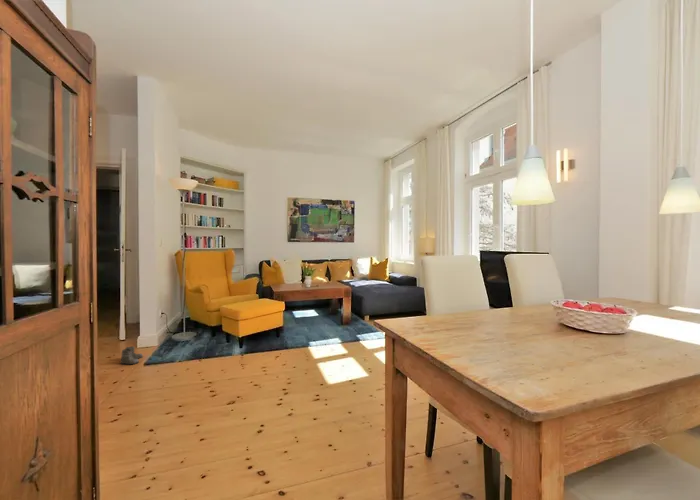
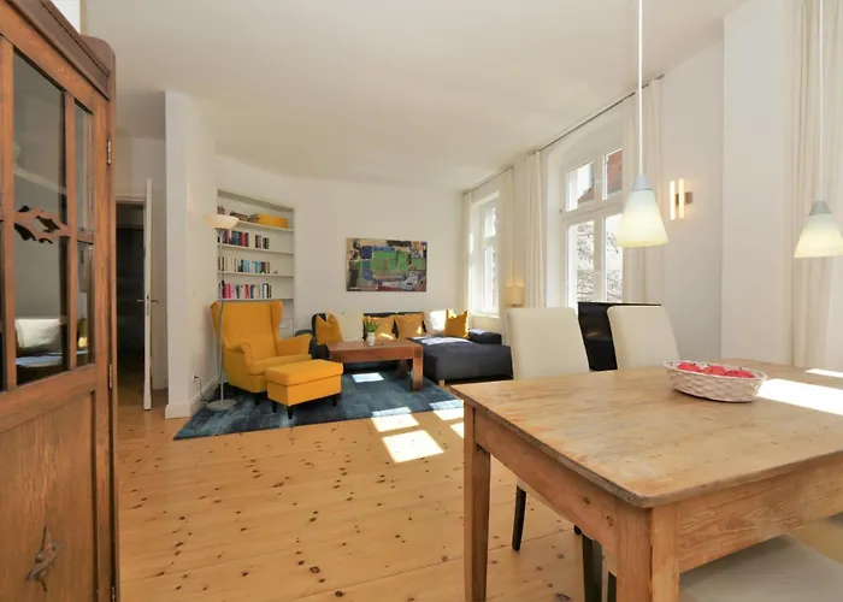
- boots (131, 354)
